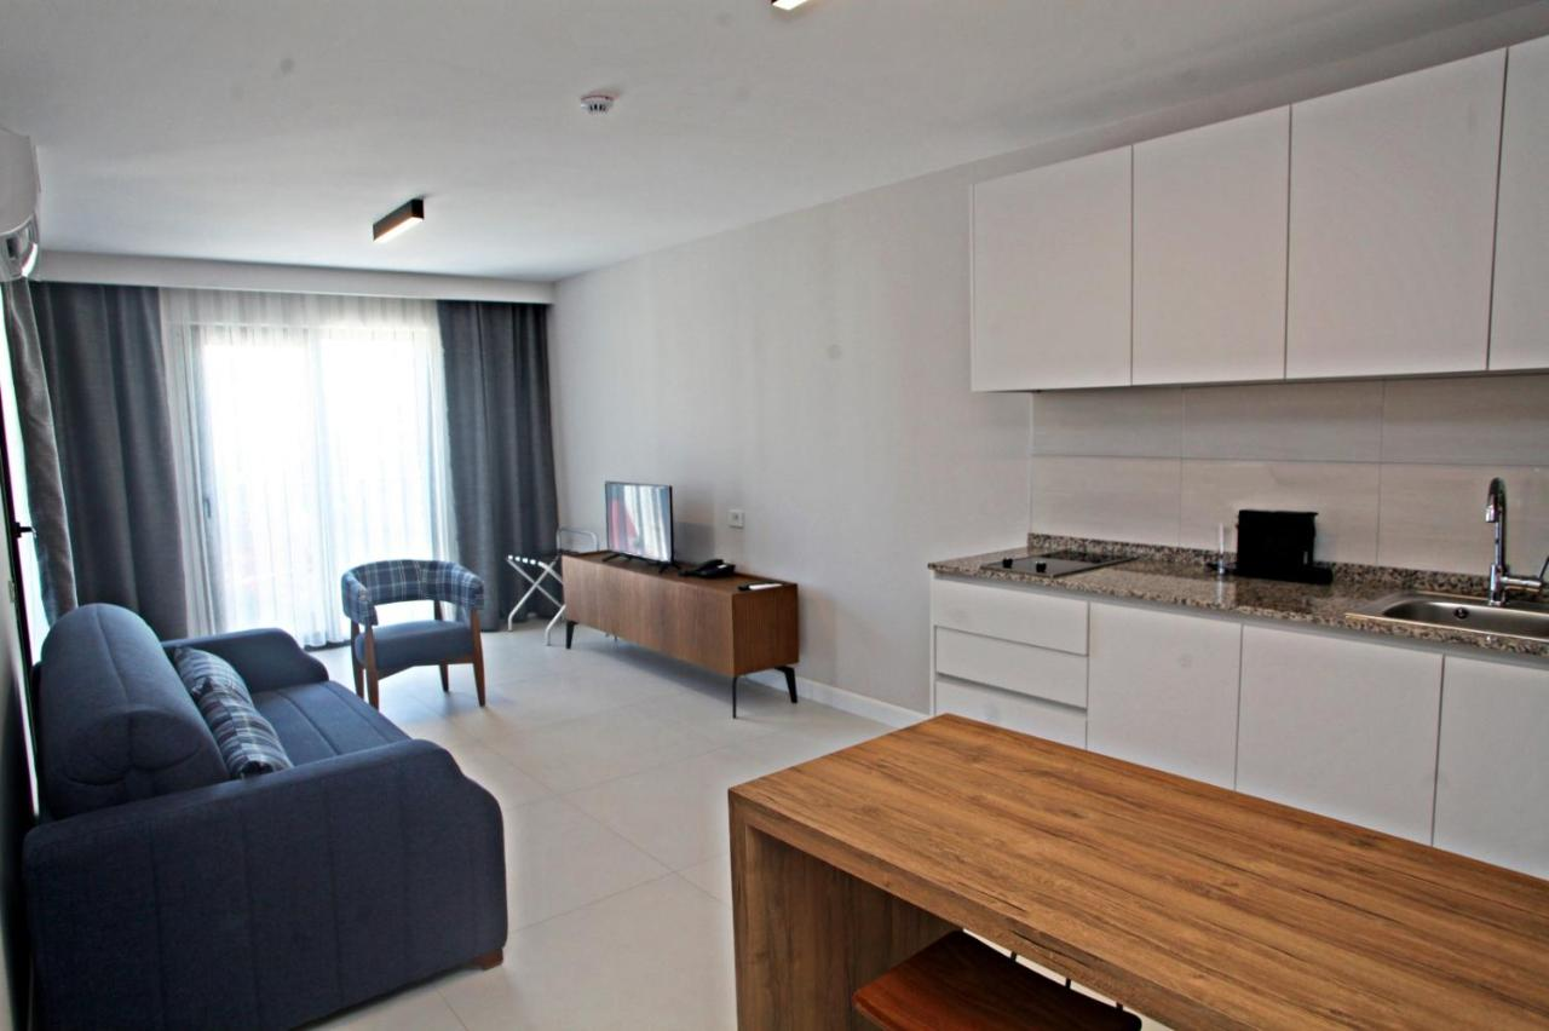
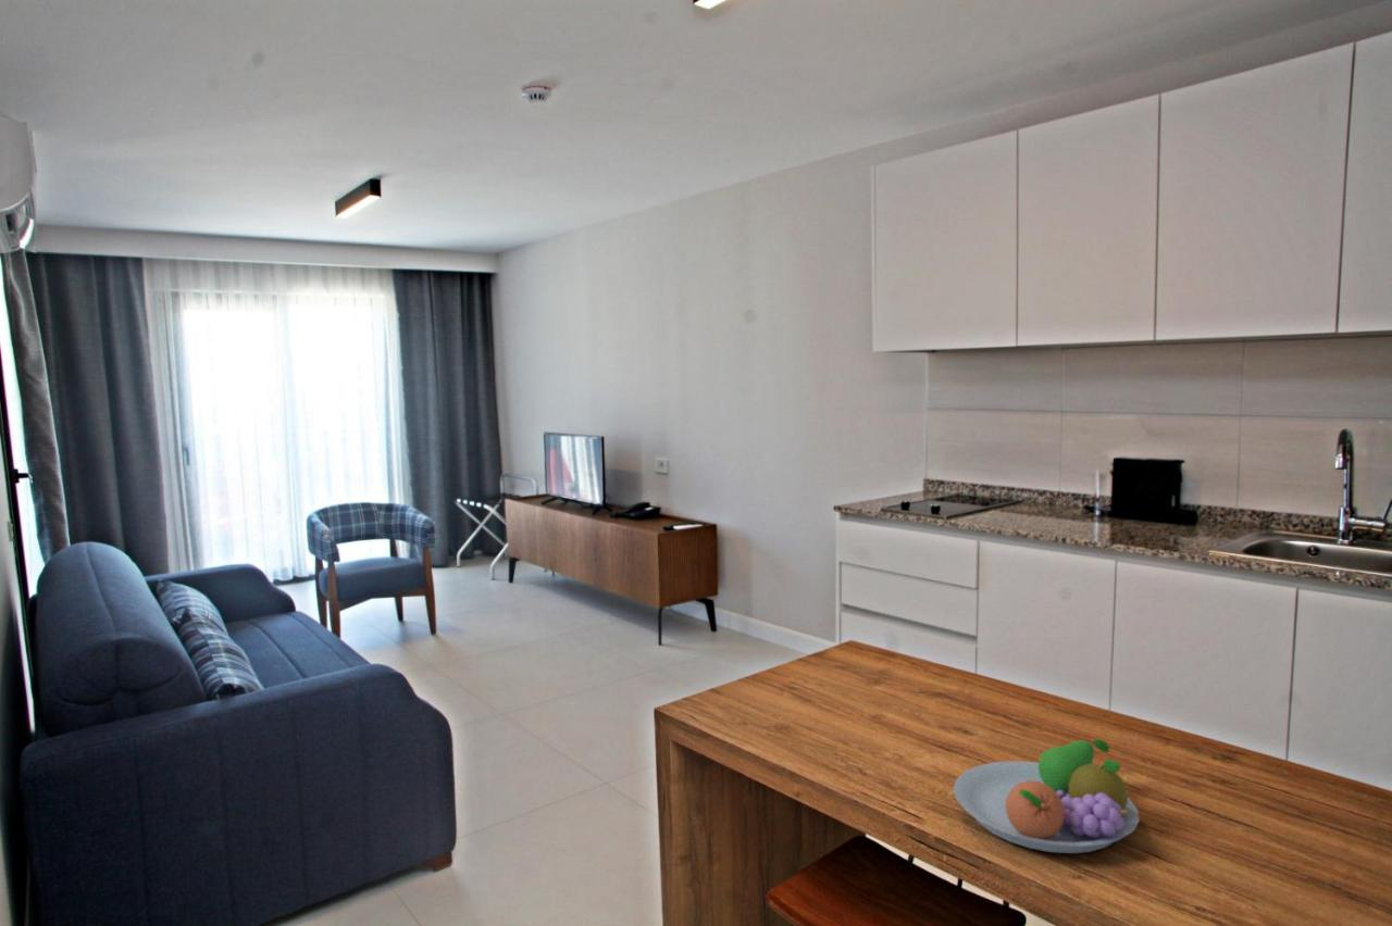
+ fruit bowl (1049, 781)
